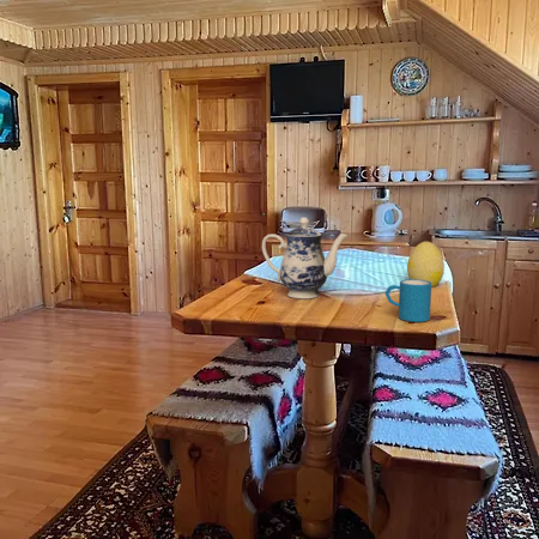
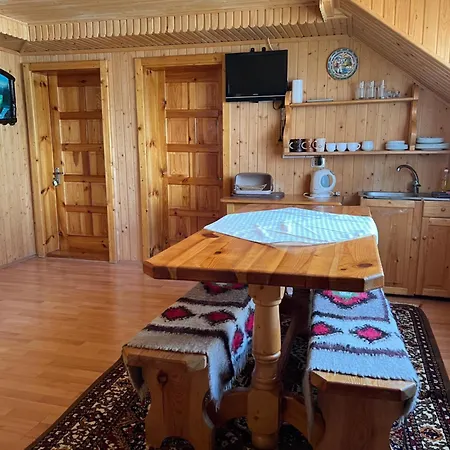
- decorative egg (425, 262)
- teapot (303, 256)
- mug (407, 299)
